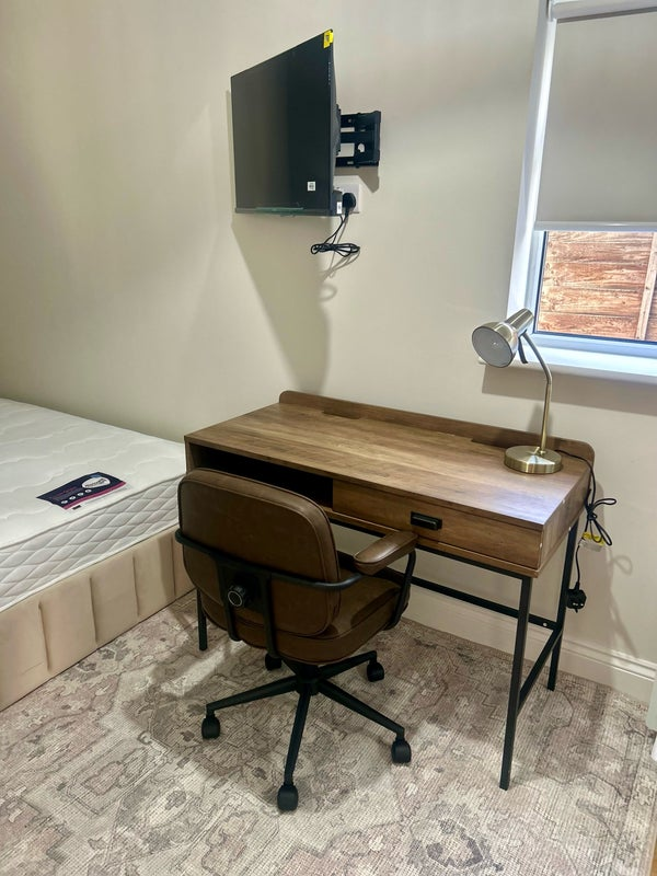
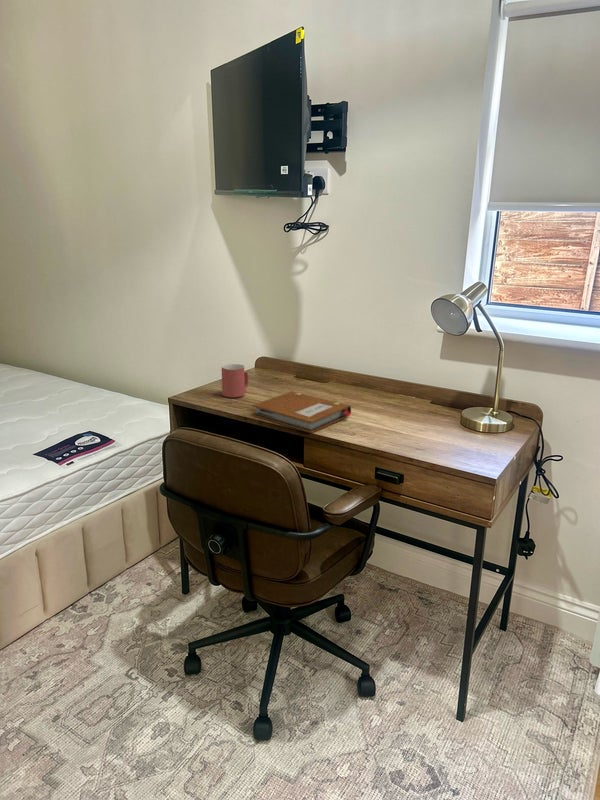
+ notebook (303, 410)
+ mug (237, 379)
